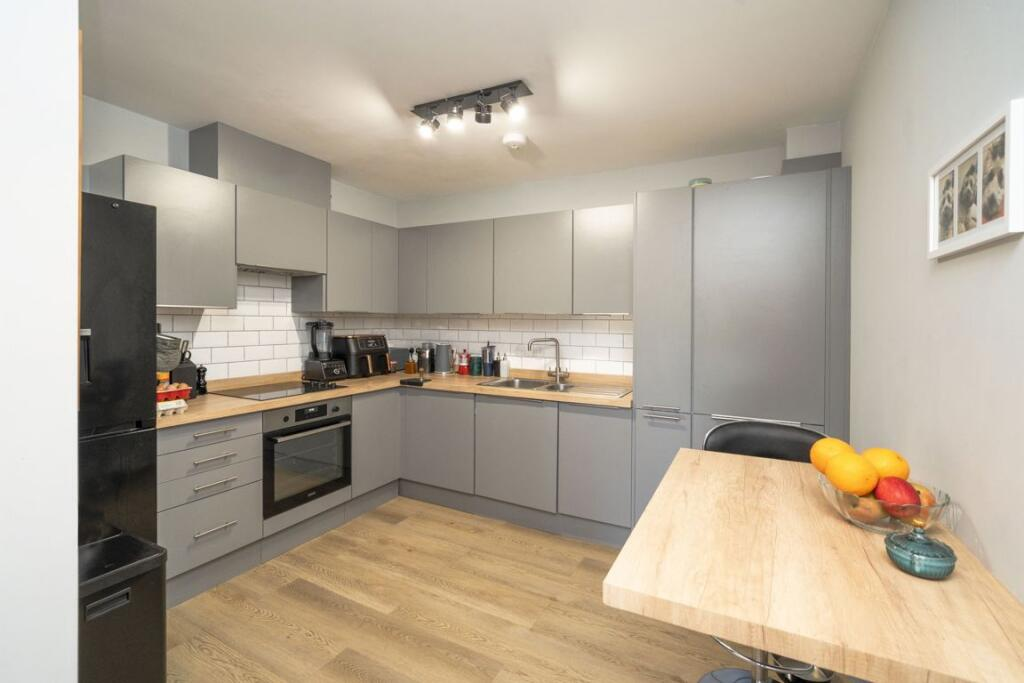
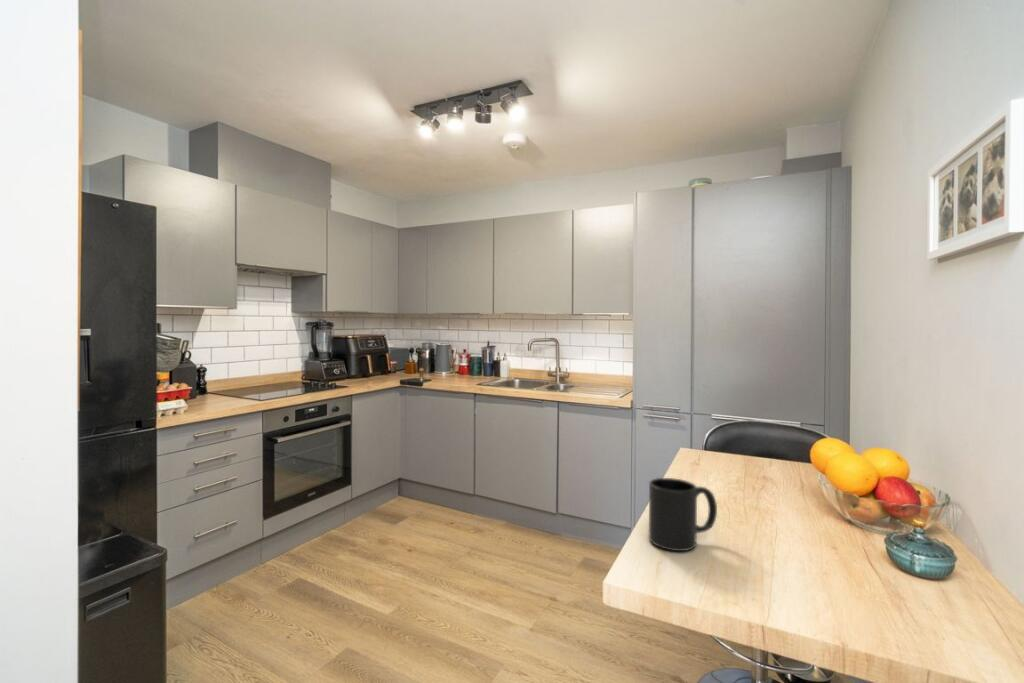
+ mug (680, 512)
